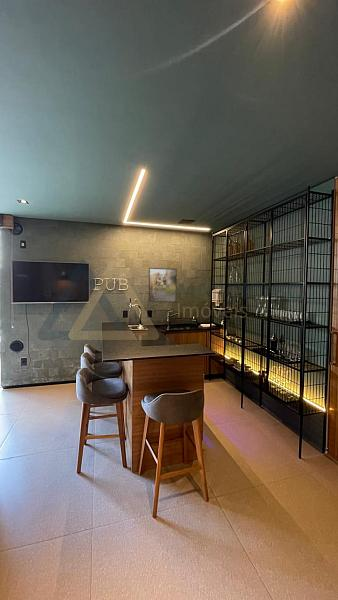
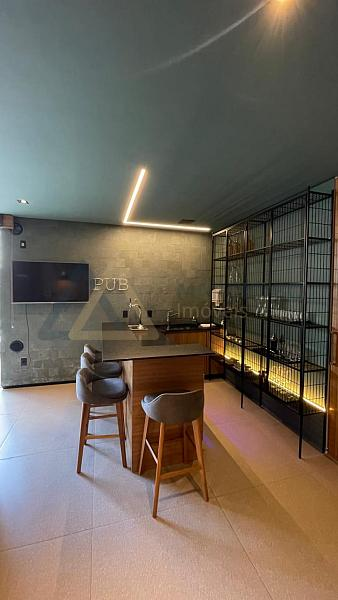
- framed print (162, 285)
